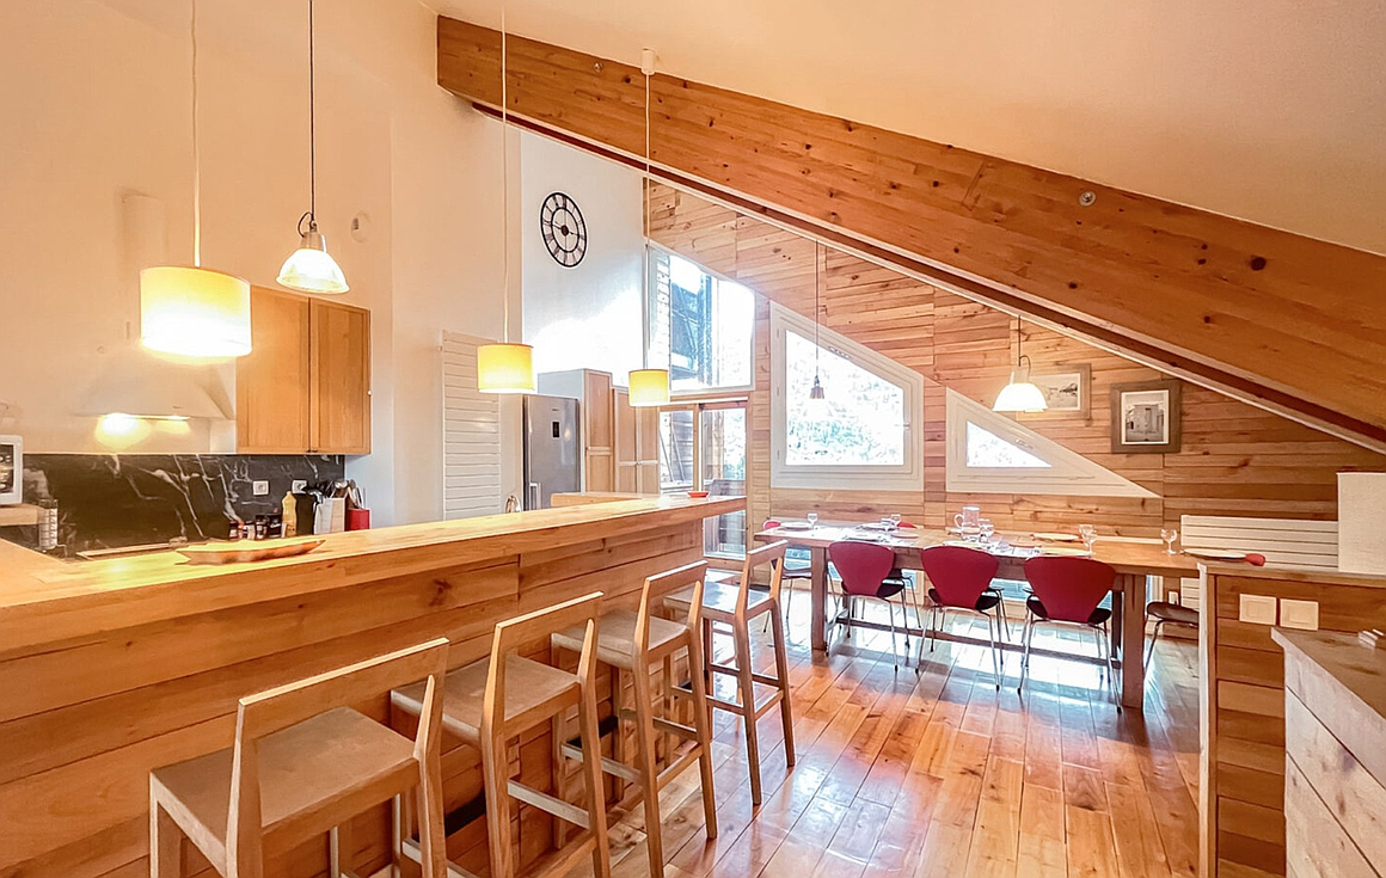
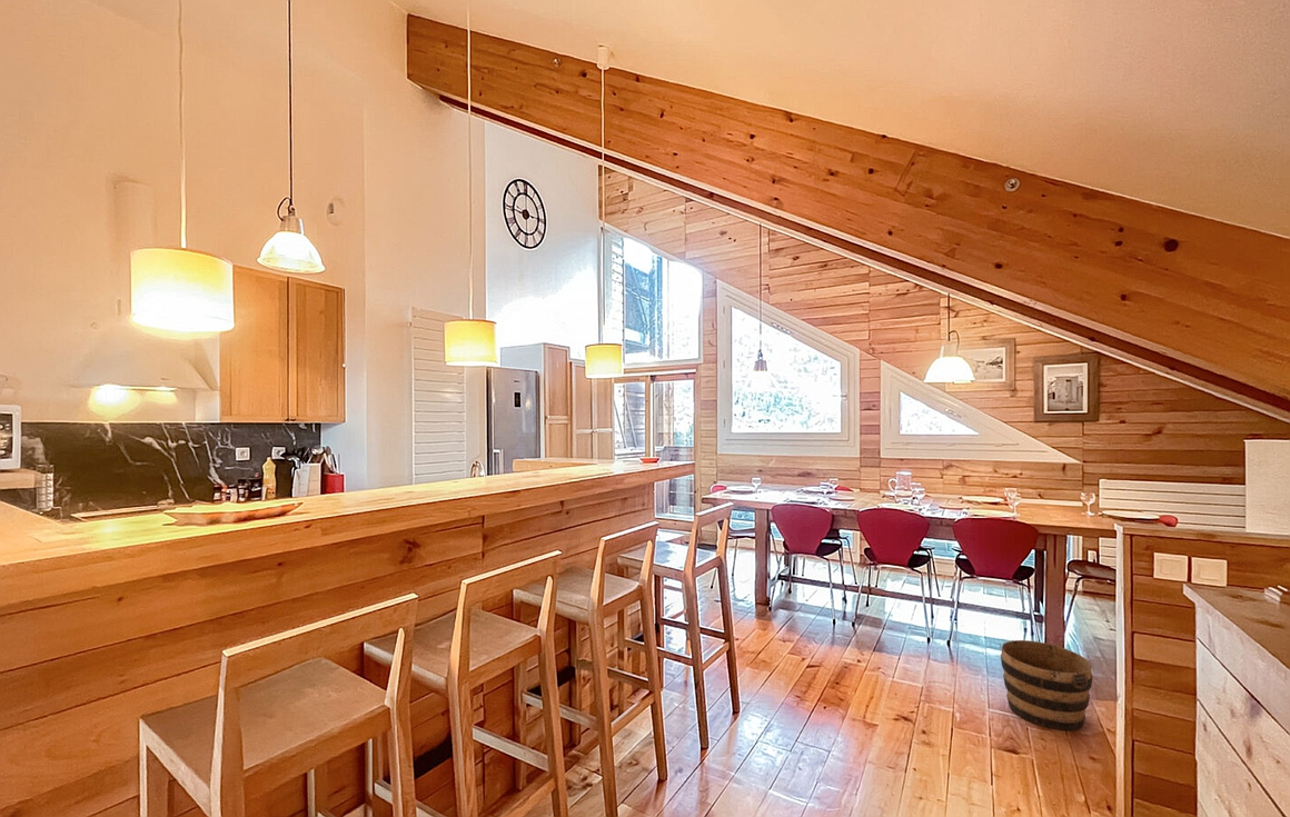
+ bucket (1044, 684)
